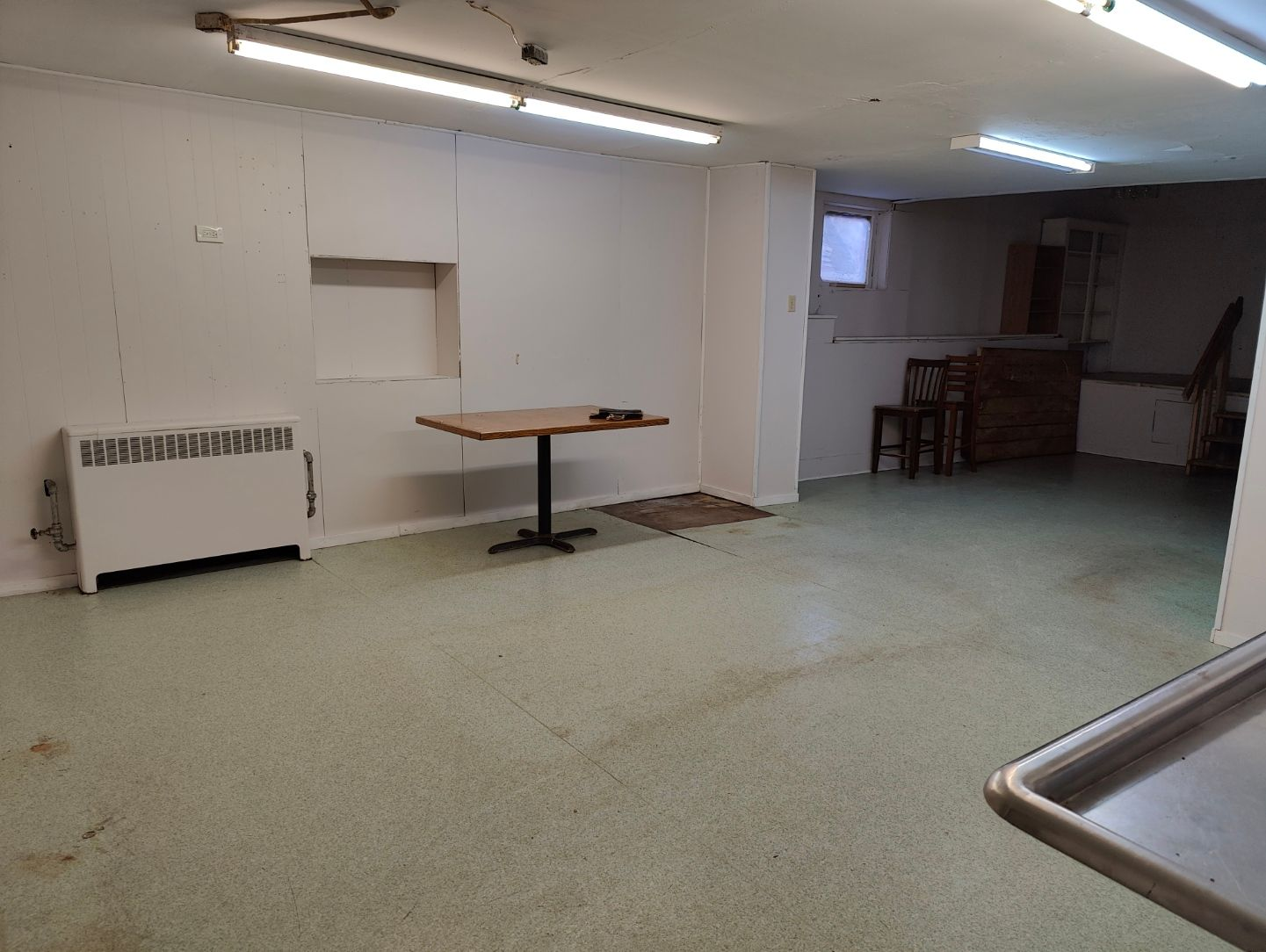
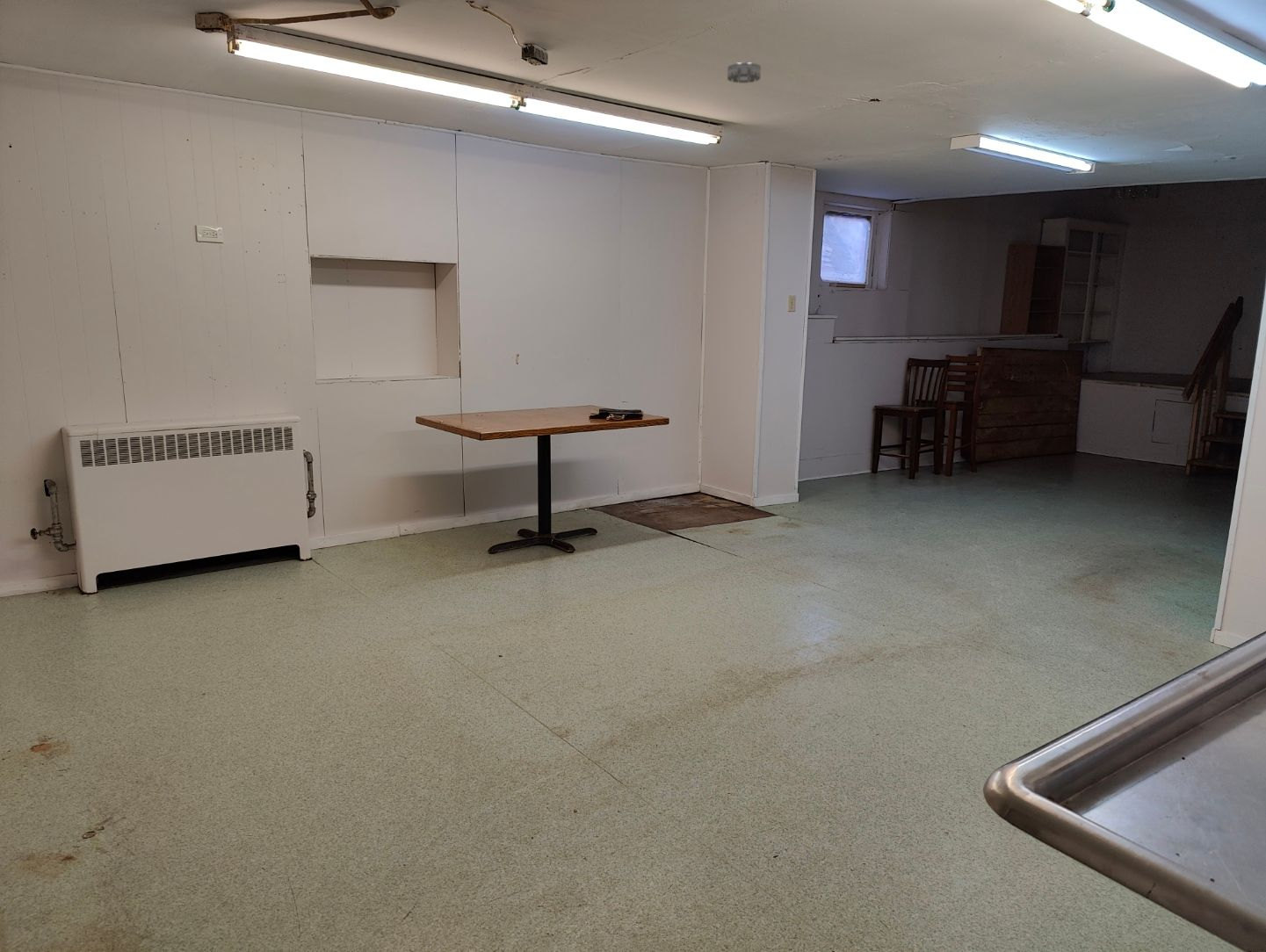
+ smoke detector (743, 72)
